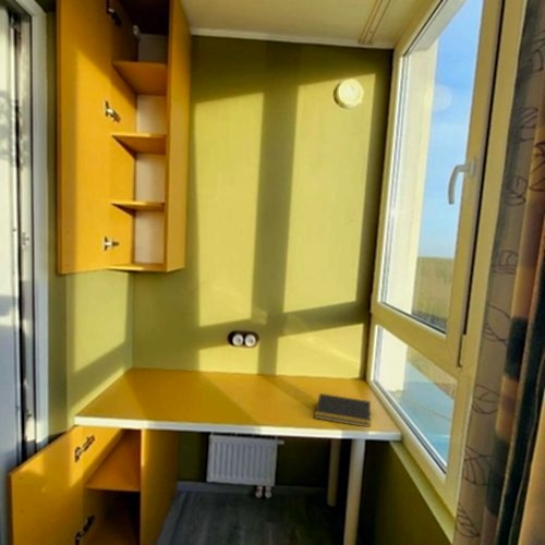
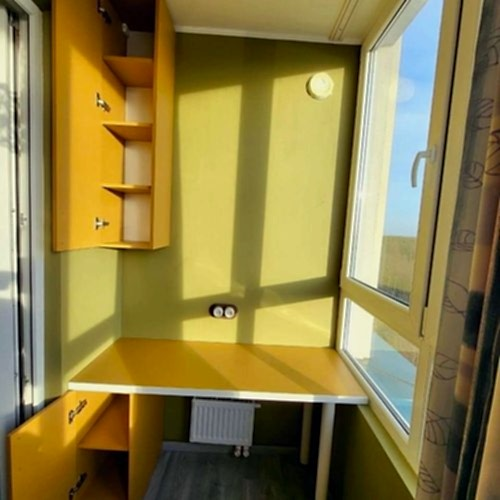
- notepad (342, 409)
